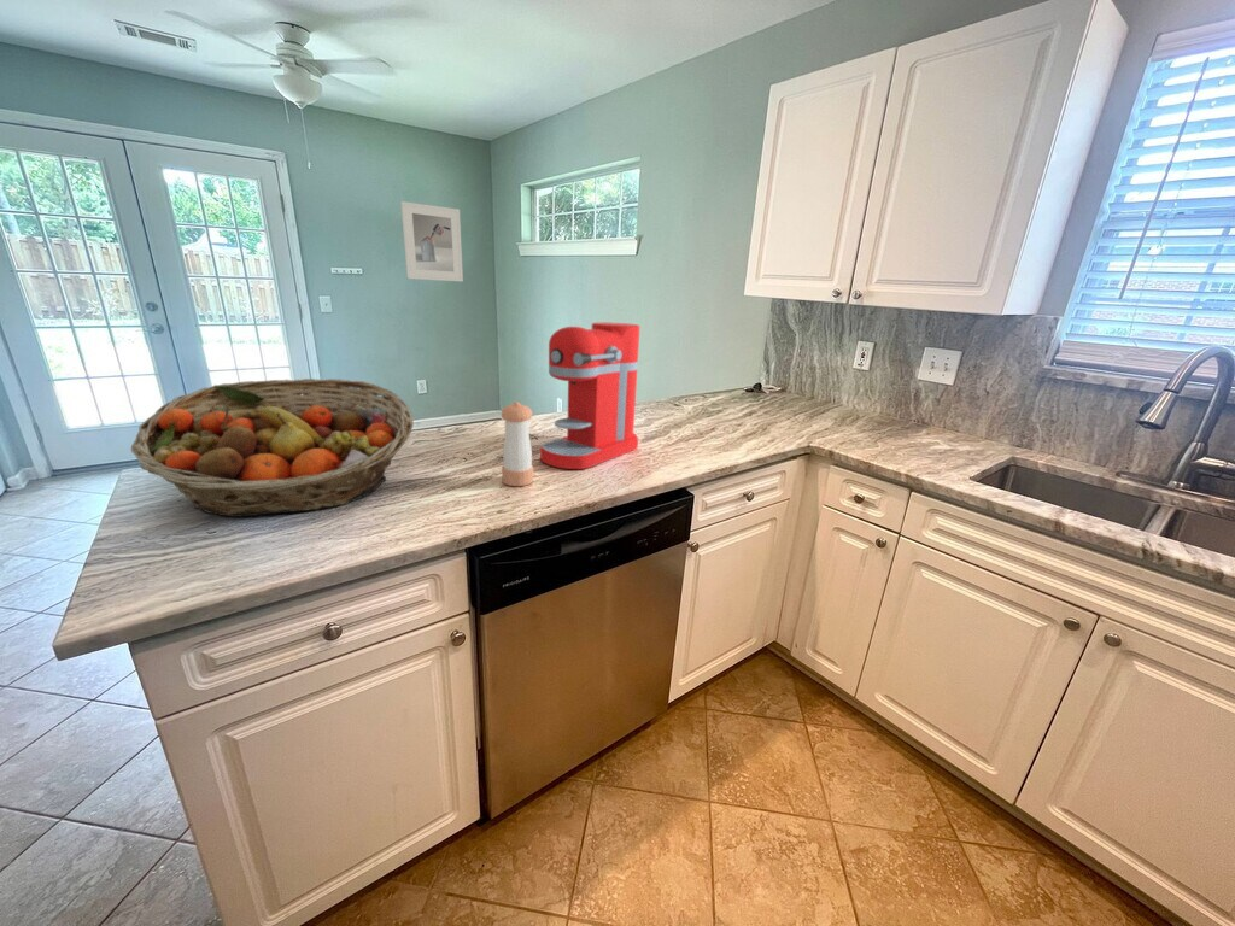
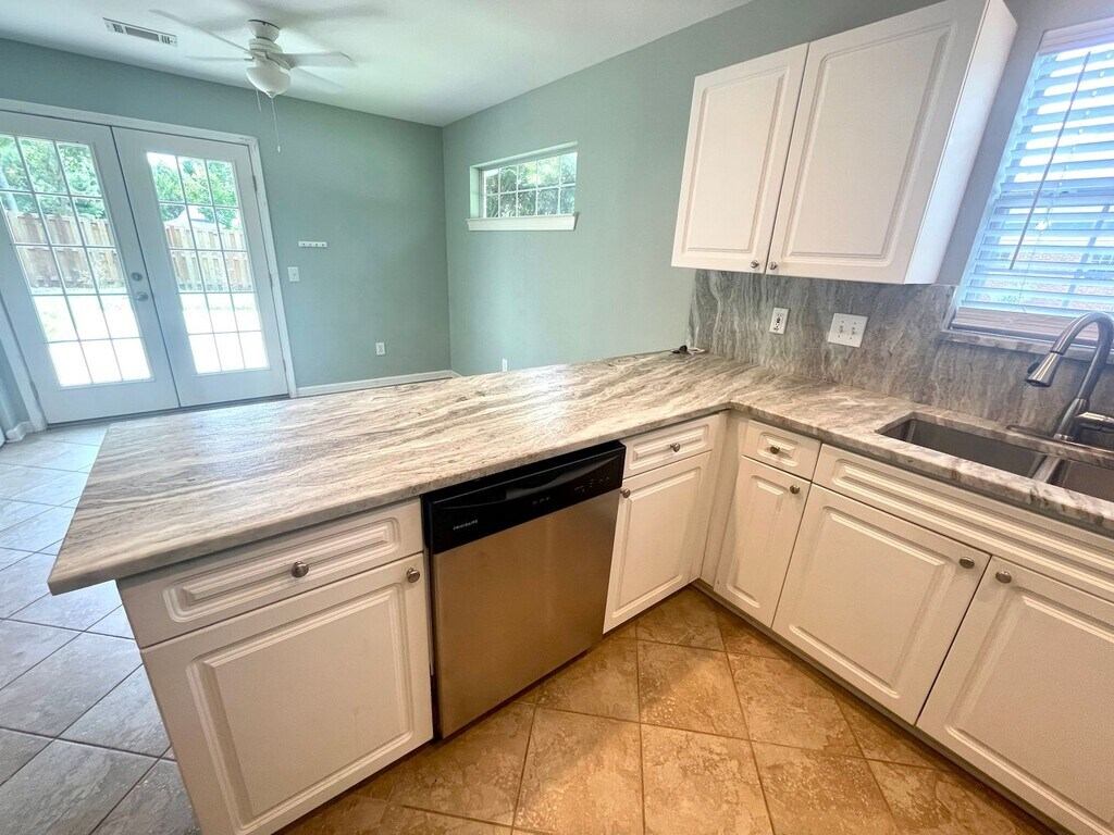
- pepper shaker (516, 441)
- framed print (433, 244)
- fruit basket (289, 441)
- coffee maker (593, 391)
